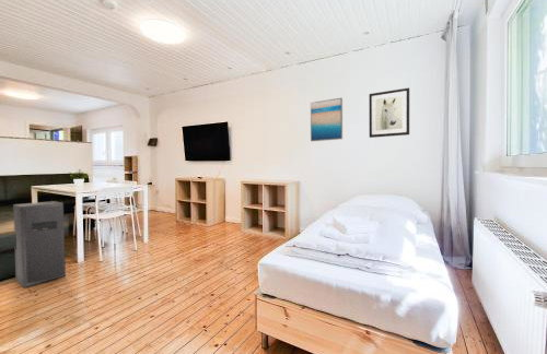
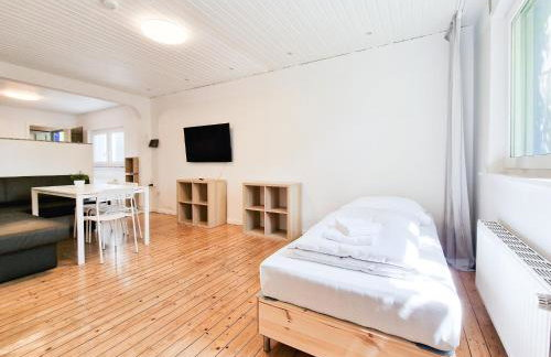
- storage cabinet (42, 241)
- wall art (388, 114)
- wall art (326, 120)
